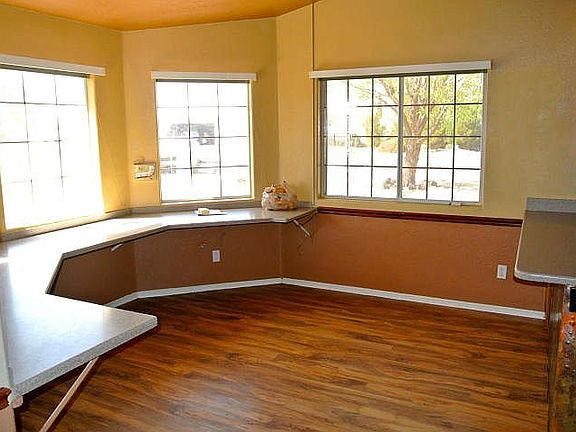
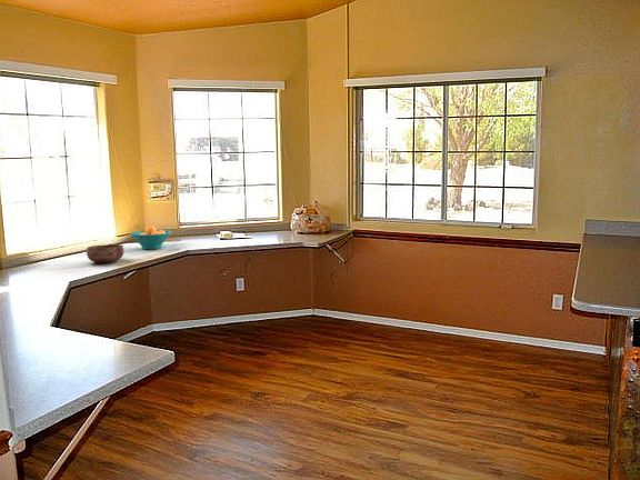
+ fruit bowl (151, 237)
+ bowl (106, 253)
